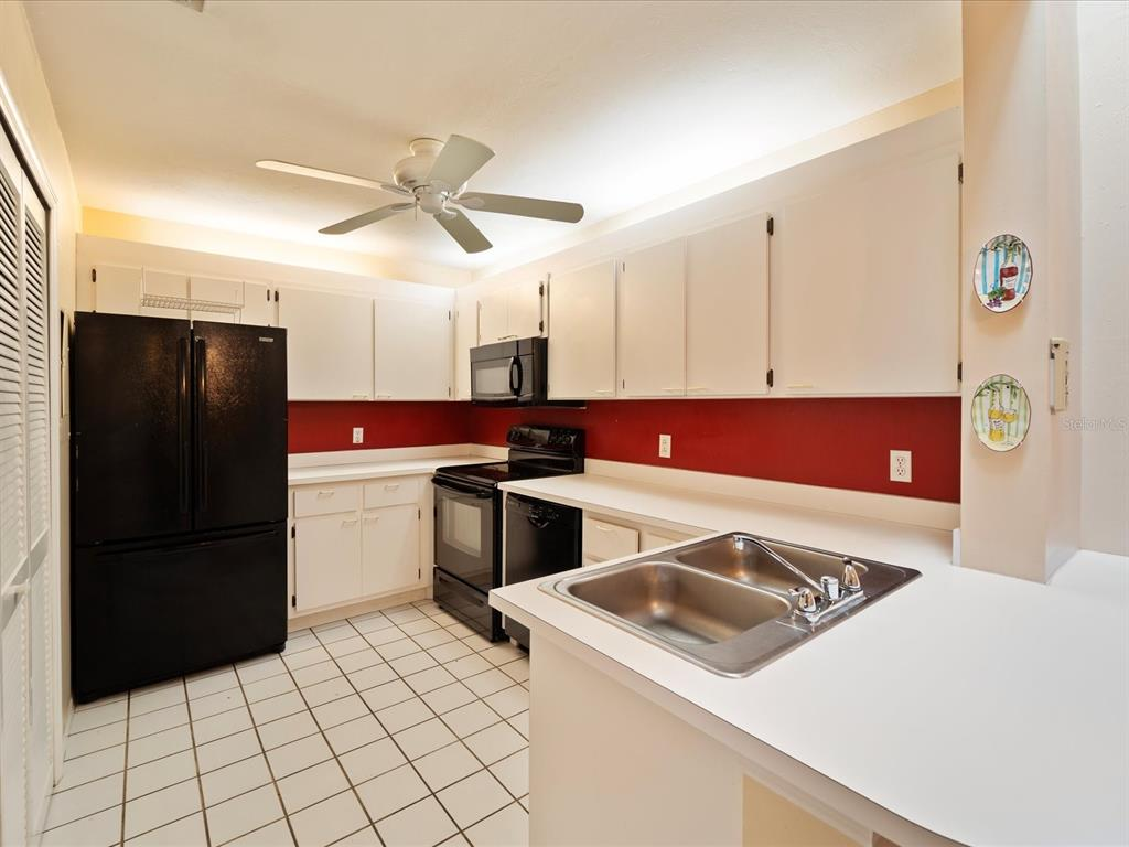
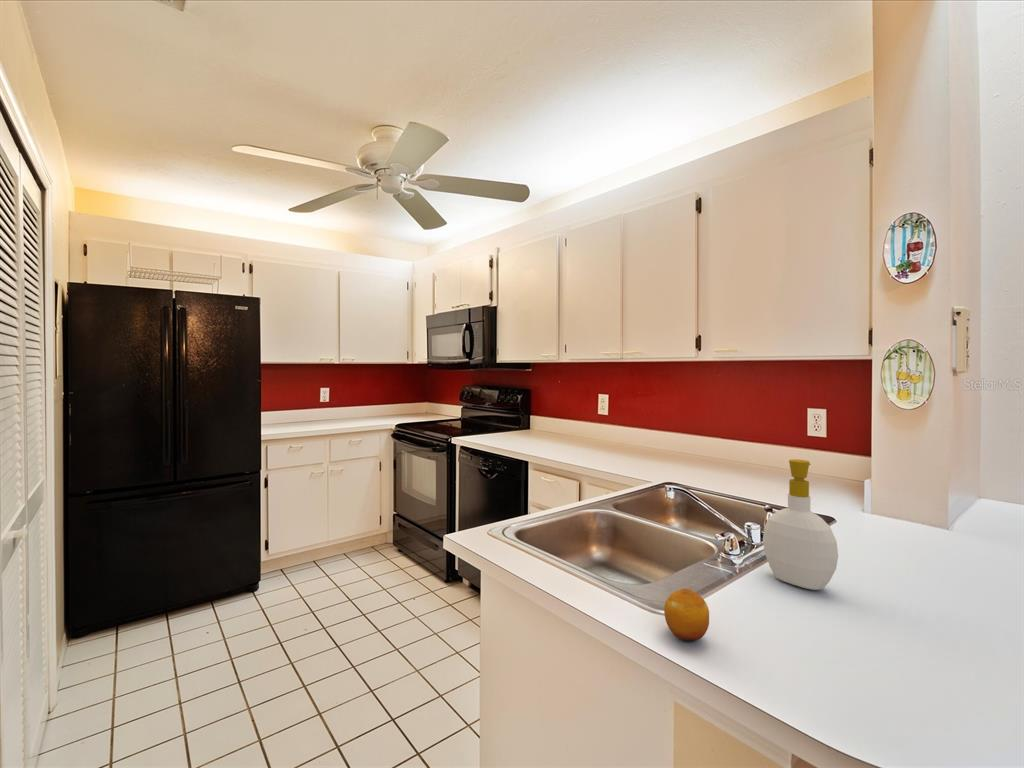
+ fruit (686, 613)
+ soap bottle (799, 521)
